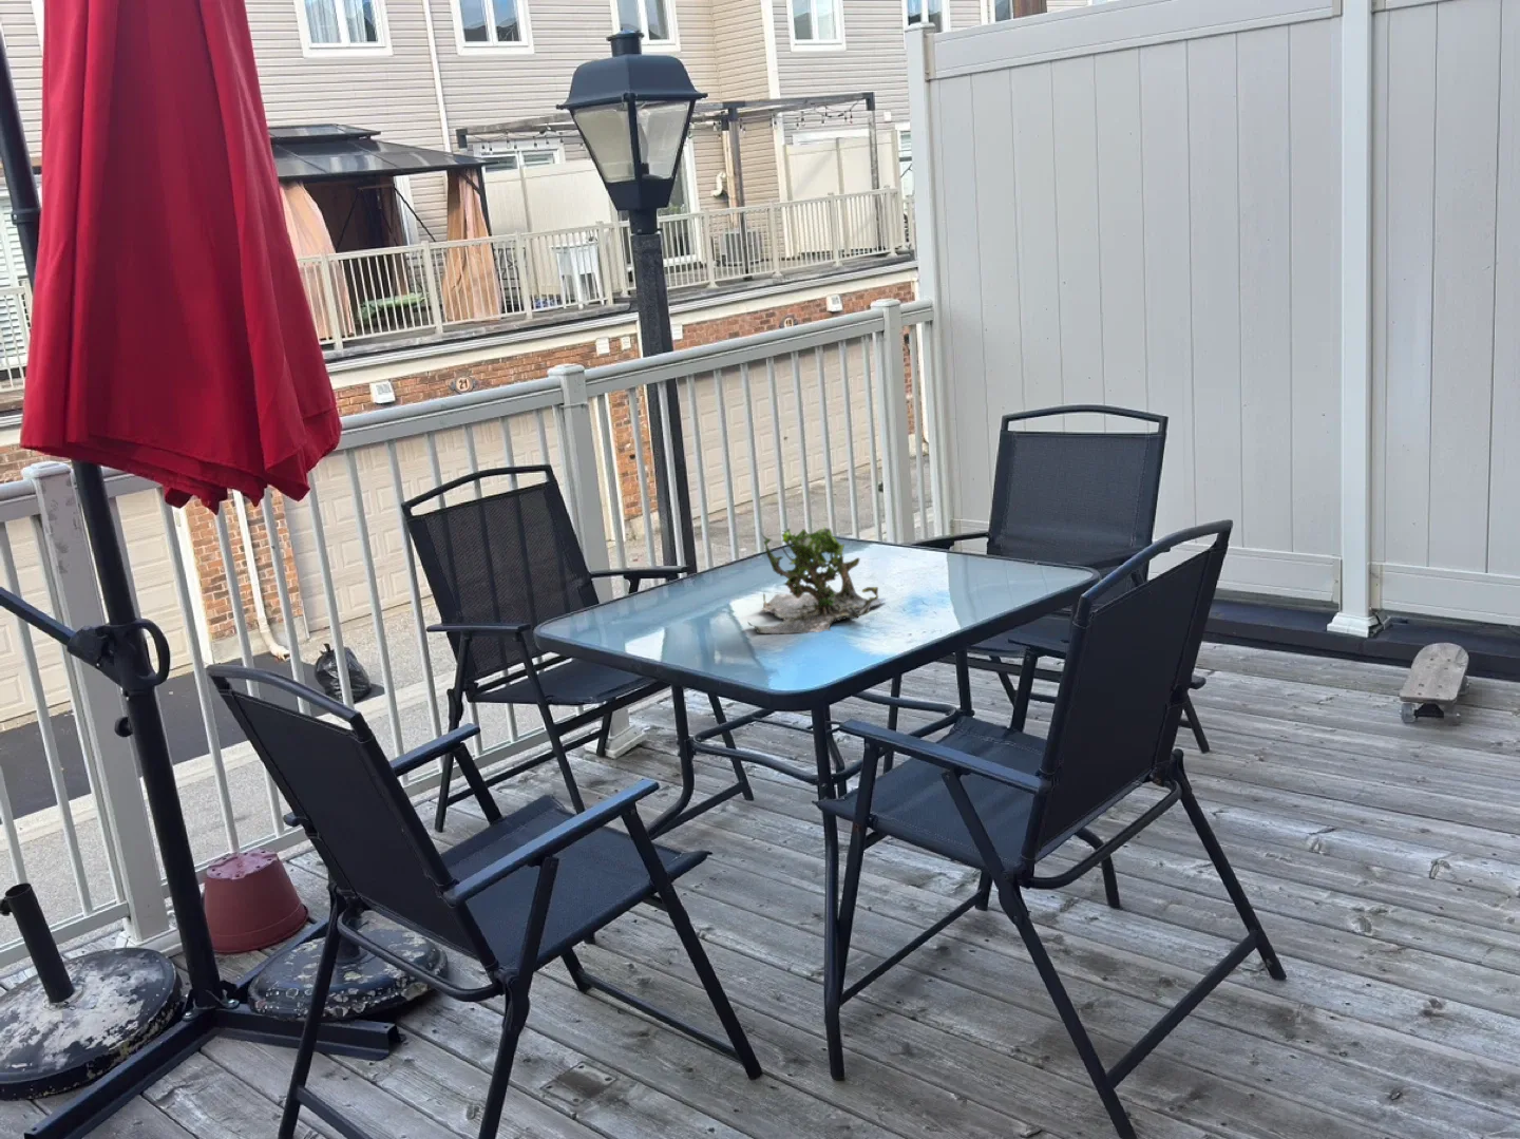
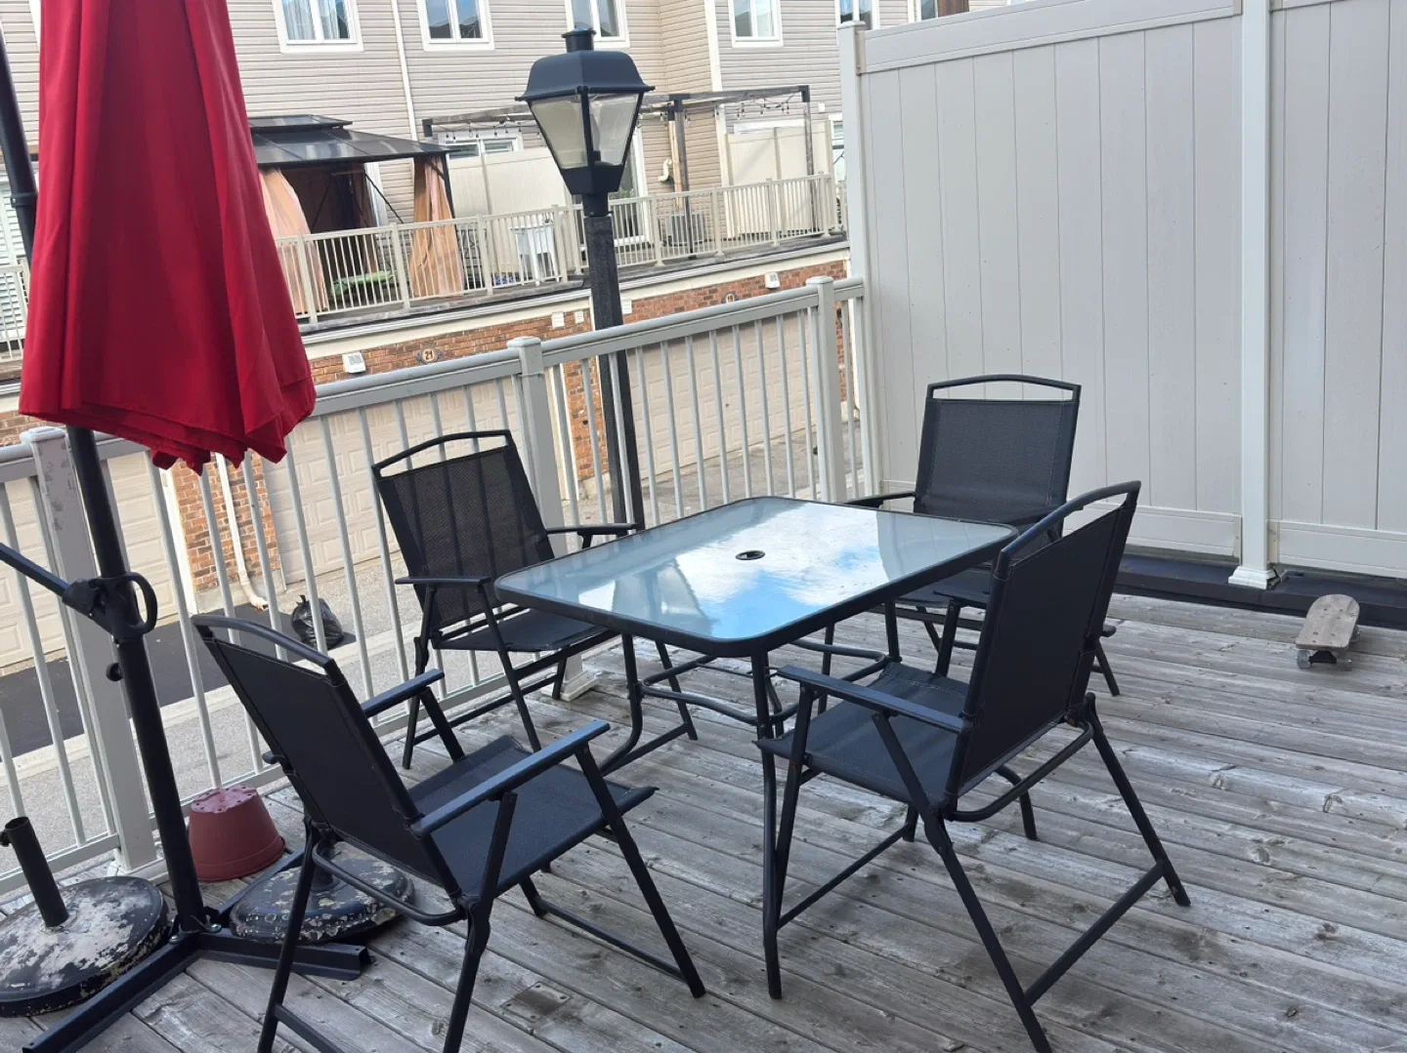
- plant (818, 572)
